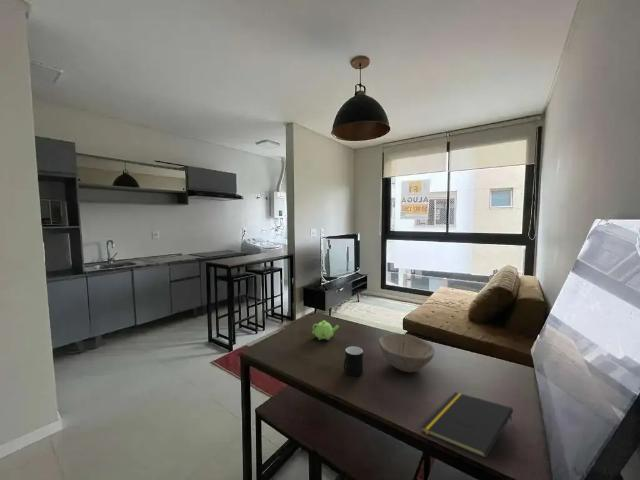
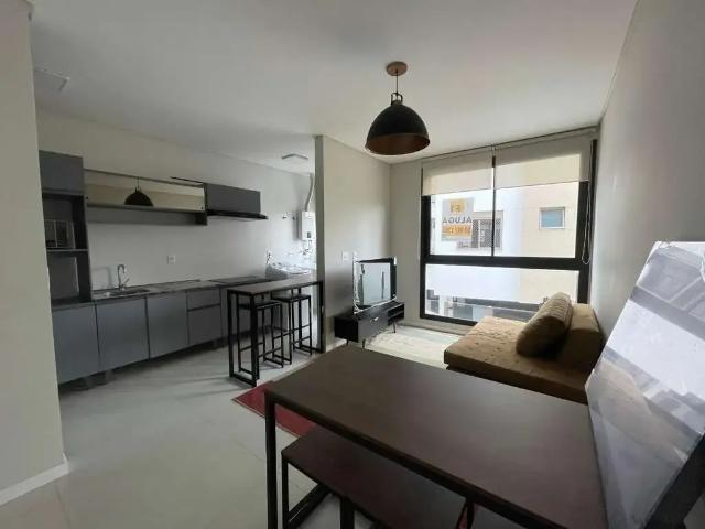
- teapot (325, 329)
- cup (351, 362)
- bowl (405, 355)
- notepad (467, 419)
